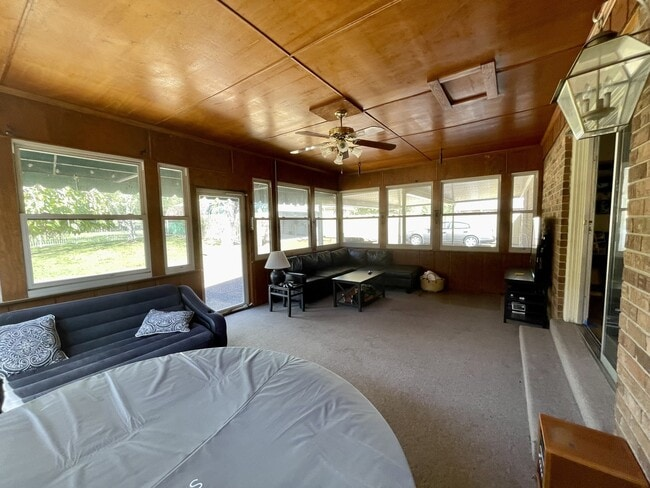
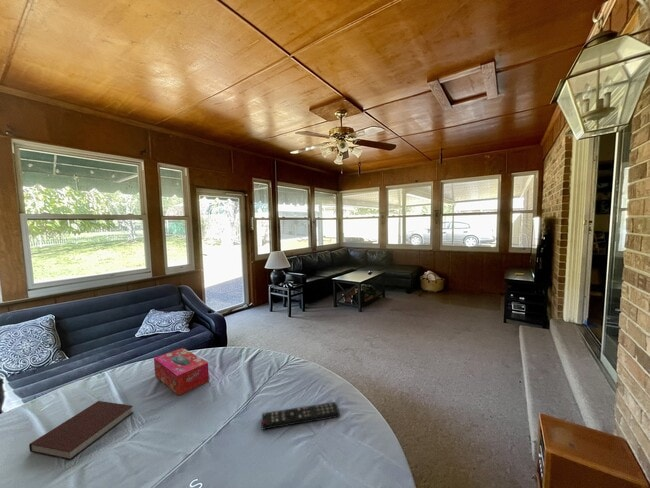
+ remote control (300, 414)
+ tissue box (180, 369)
+ notebook (86, 426)
